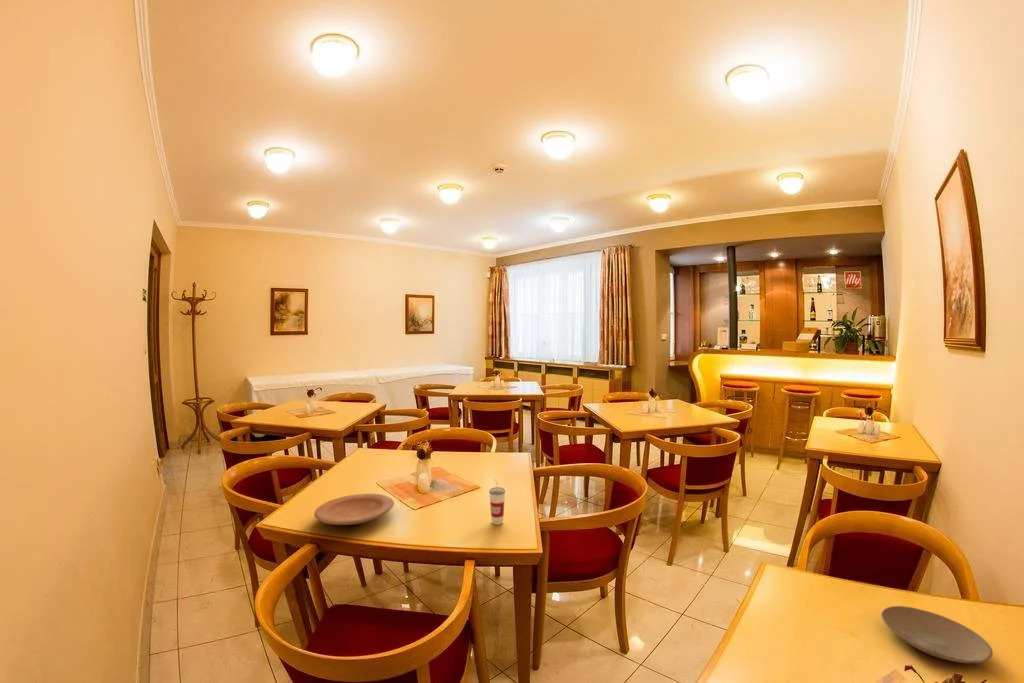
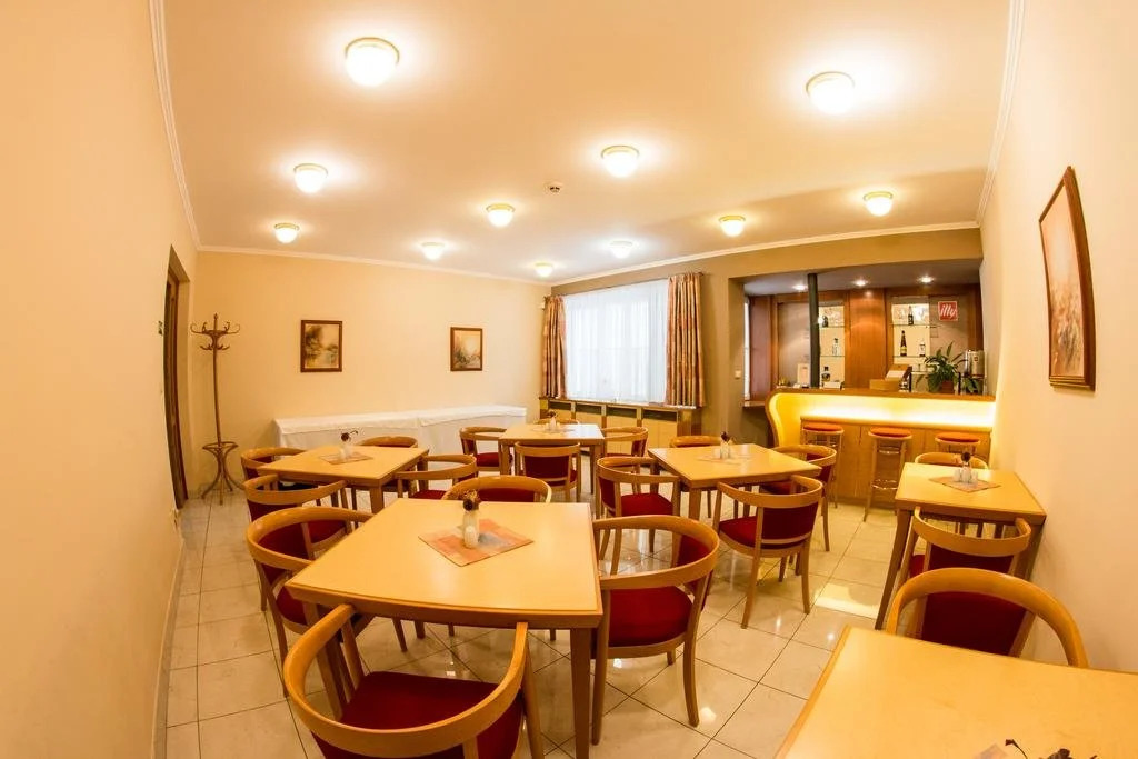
- plate (933, 637)
- cup (497, 500)
- plate (355, 512)
